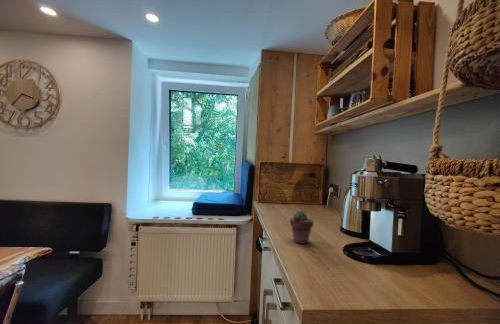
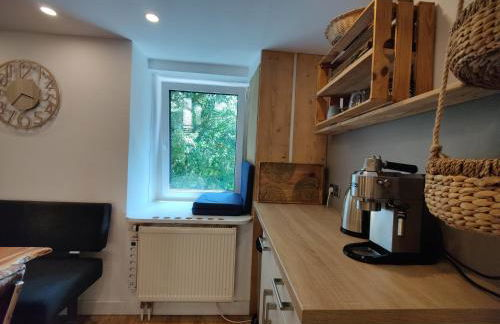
- potted succulent (301, 225)
